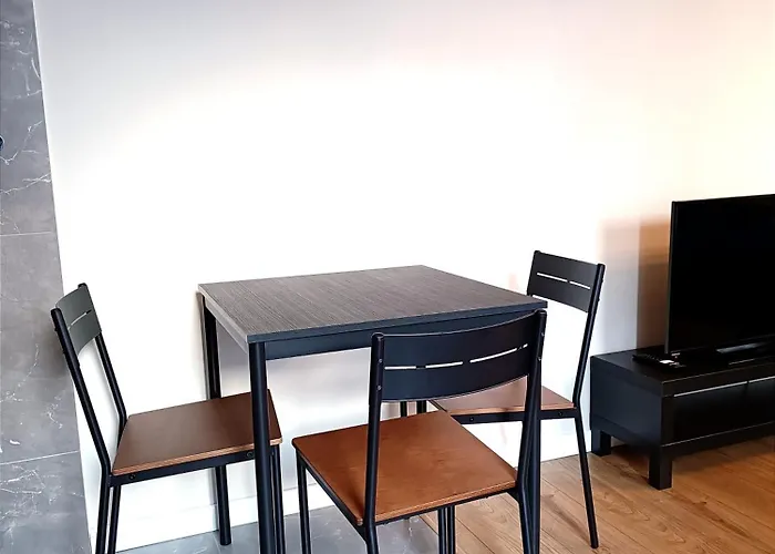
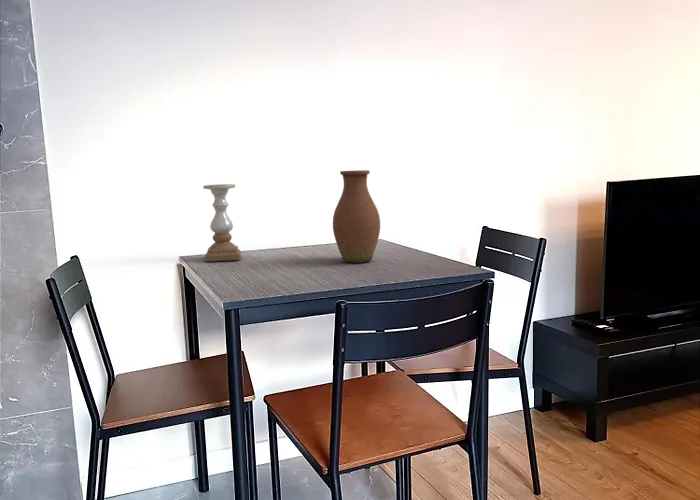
+ vase (356, 216)
+ candle holder (221, 221)
